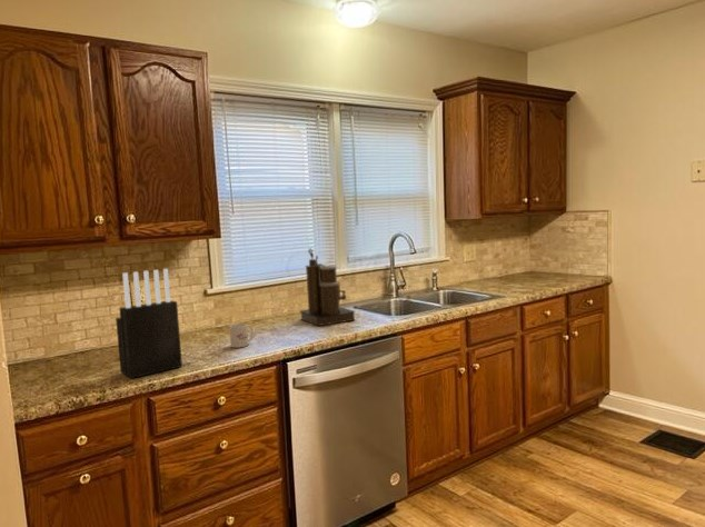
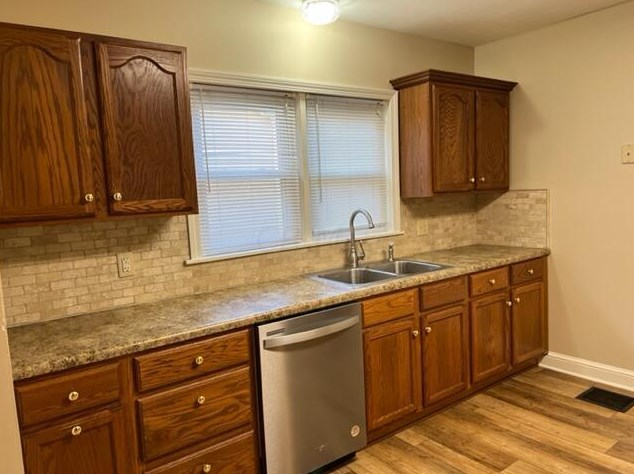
- knife block (146, 319)
- coffee maker (325, 284)
- mug (241, 334)
